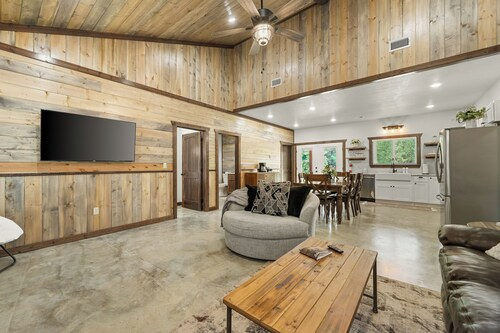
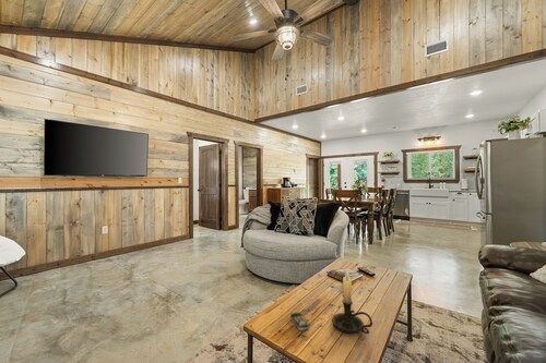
+ remote control (299, 320)
+ candle holder (351, 299)
